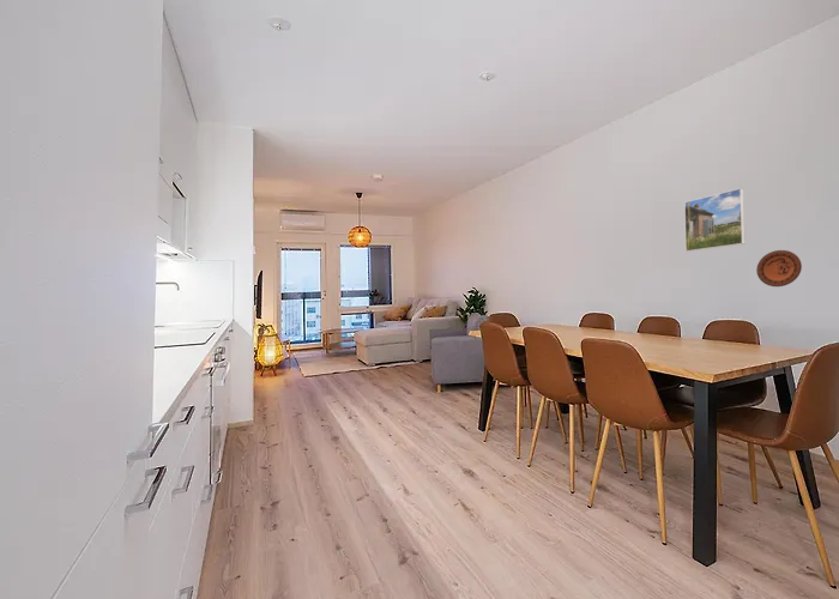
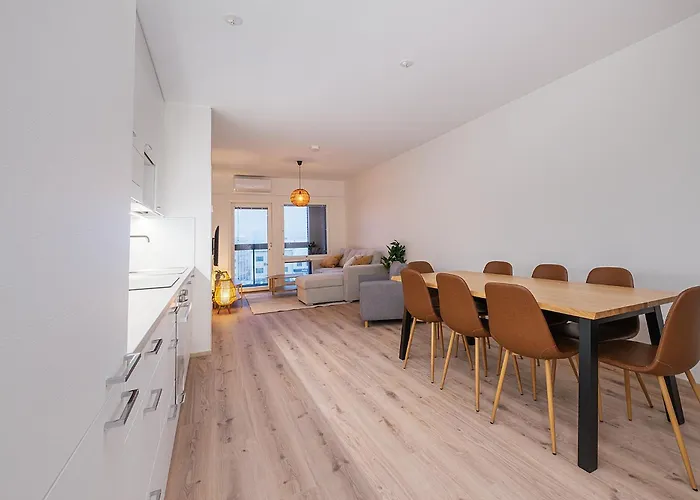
- decorative plate (778, 268)
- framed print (712, 222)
